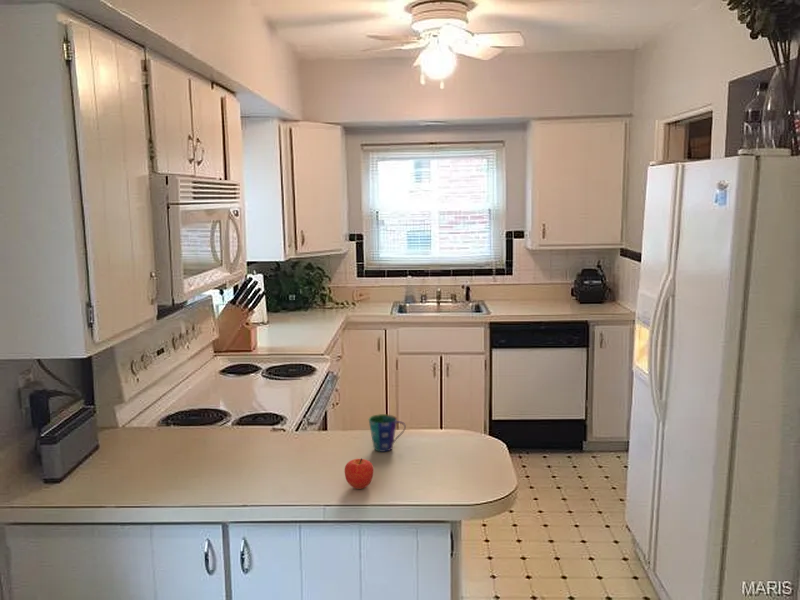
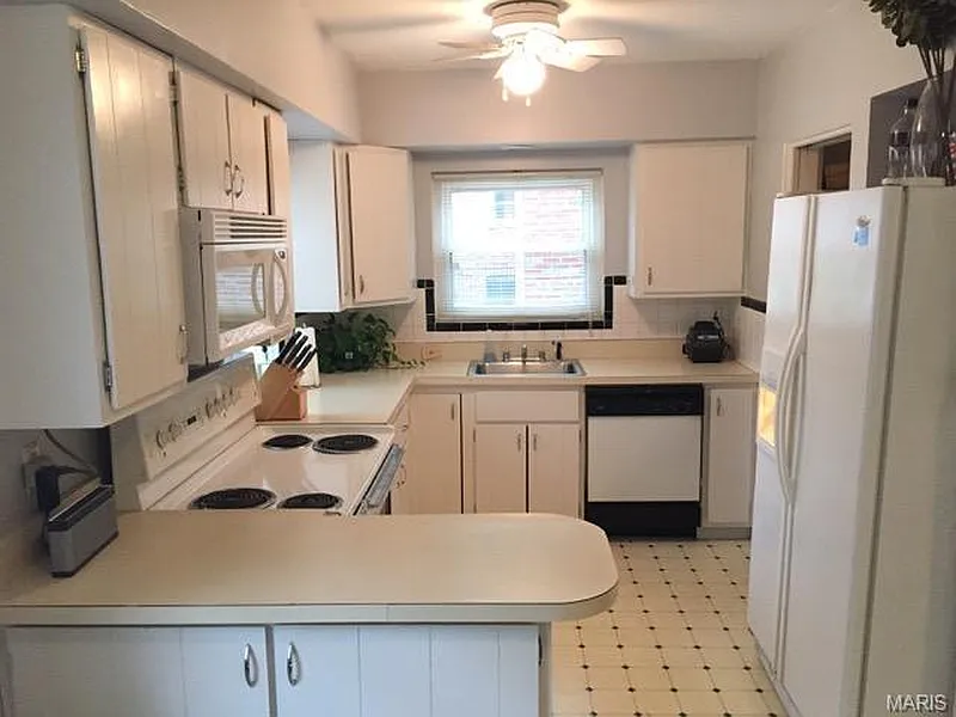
- cup (387, 433)
- fruit (359, 472)
